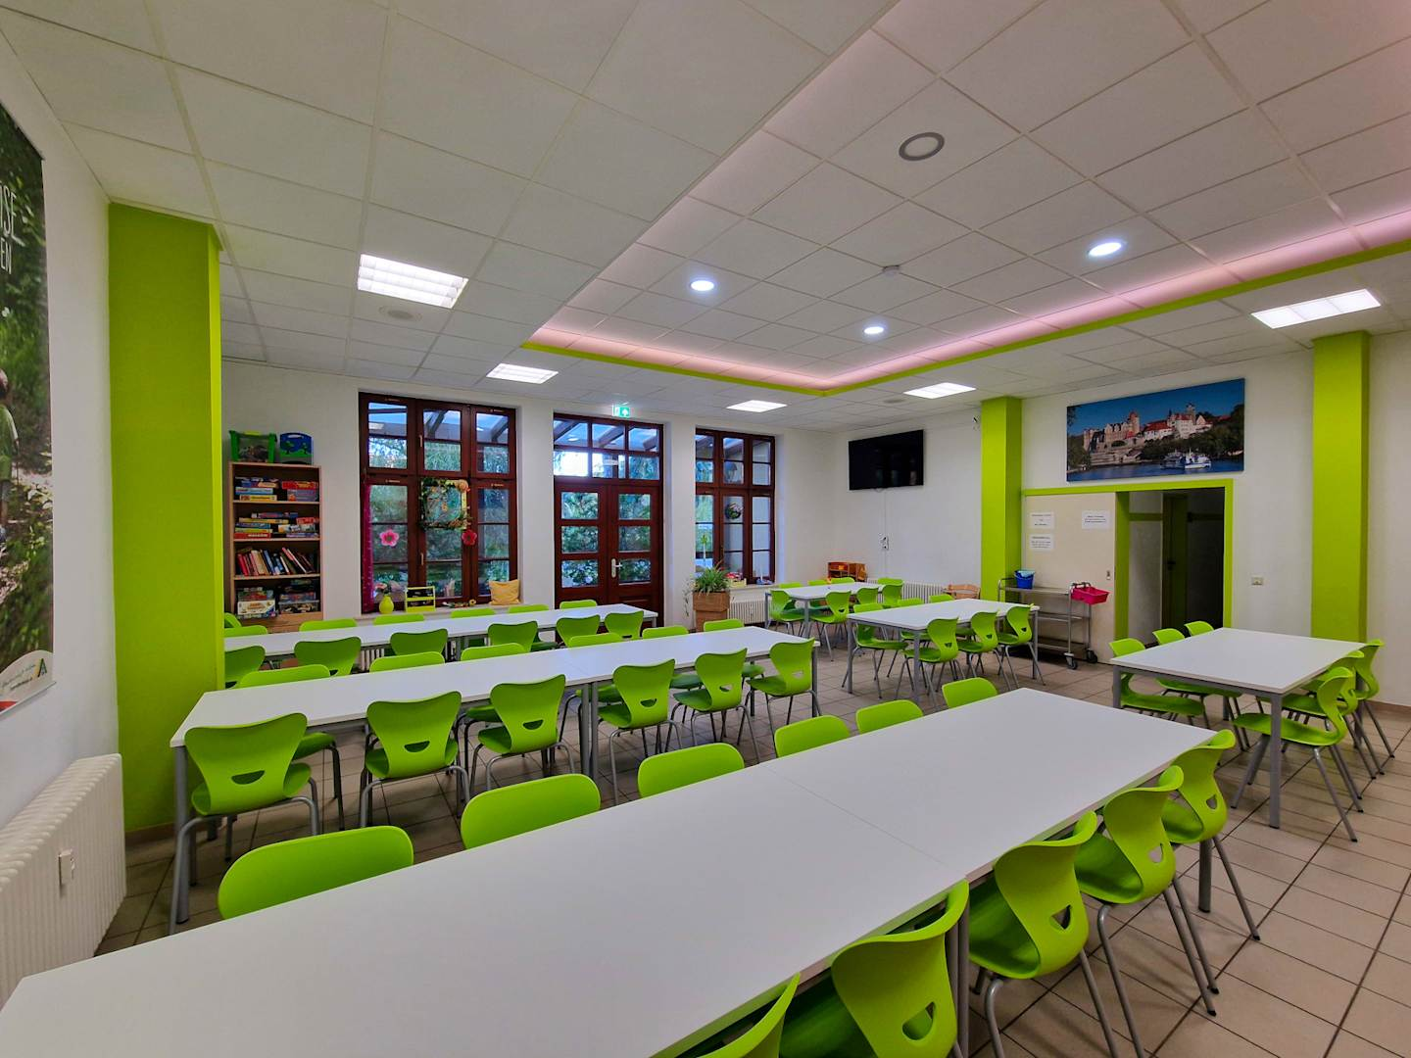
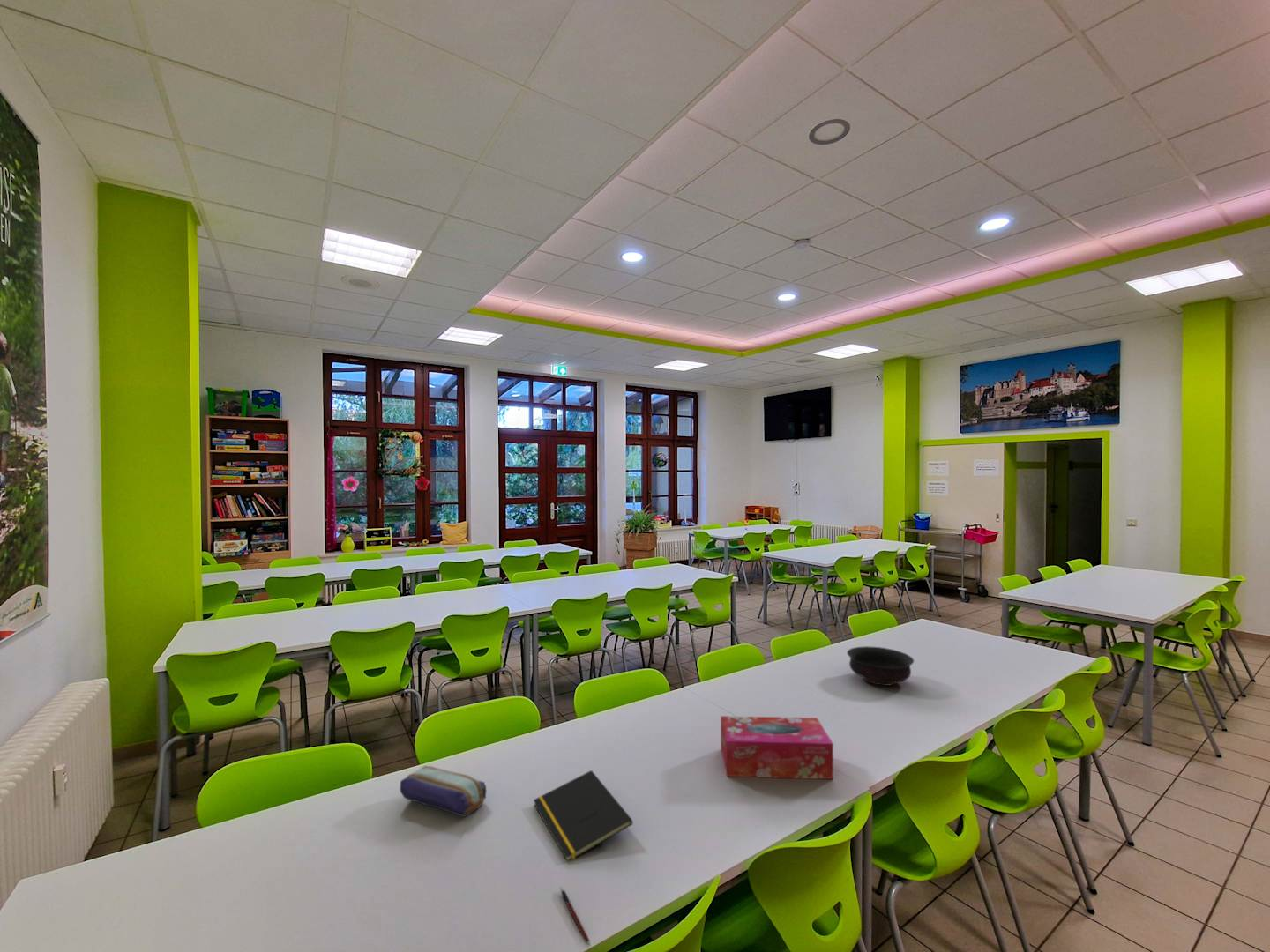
+ bowl (879, 667)
+ tissue box (773, 746)
+ pencil case (443, 790)
+ notepad (580, 811)
+ pen (573, 913)
